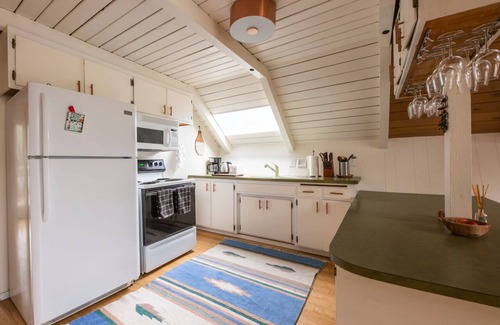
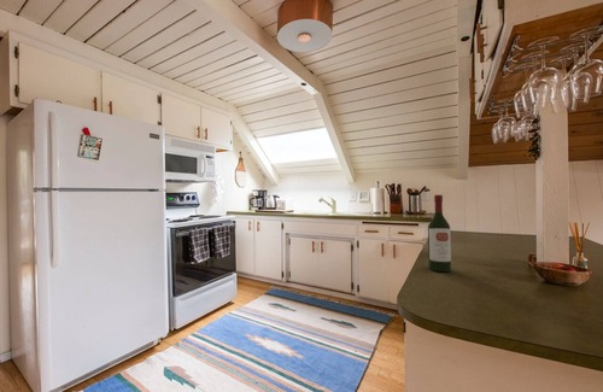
+ wine bottle (438, 232)
